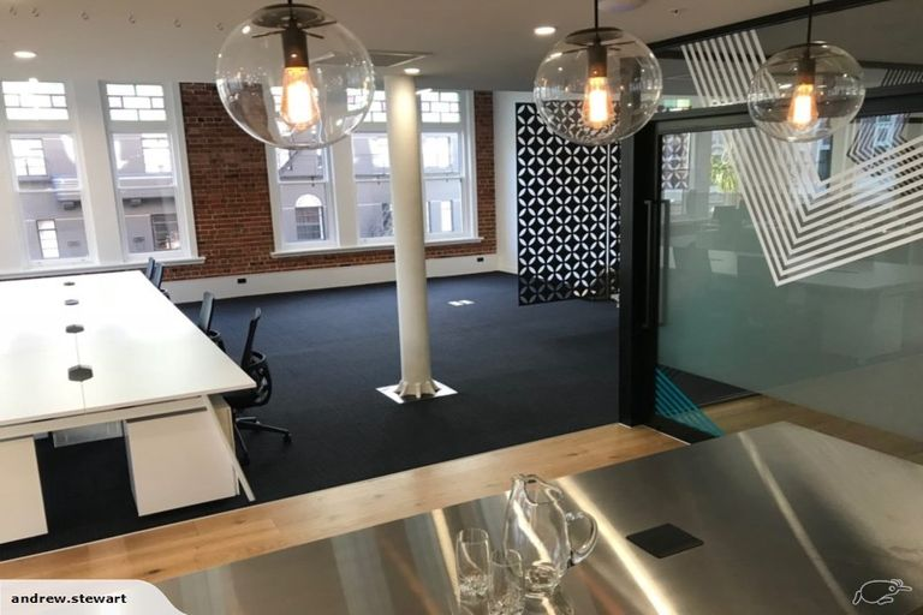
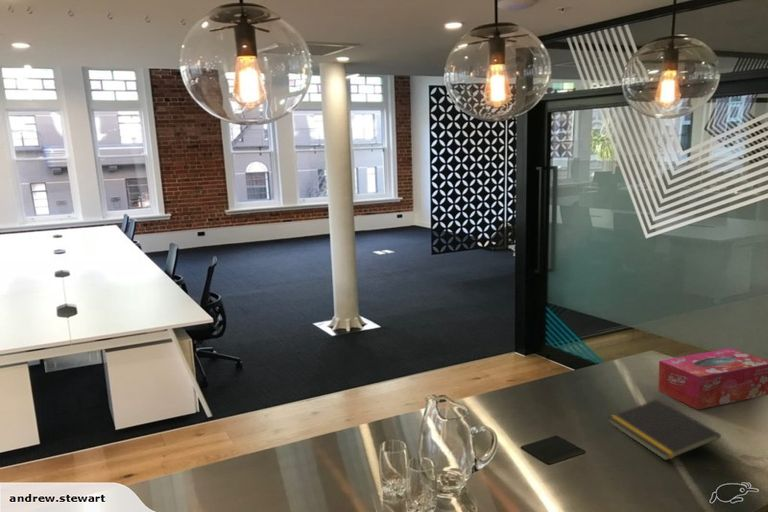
+ notepad (660, 427)
+ tissue box (715, 376)
